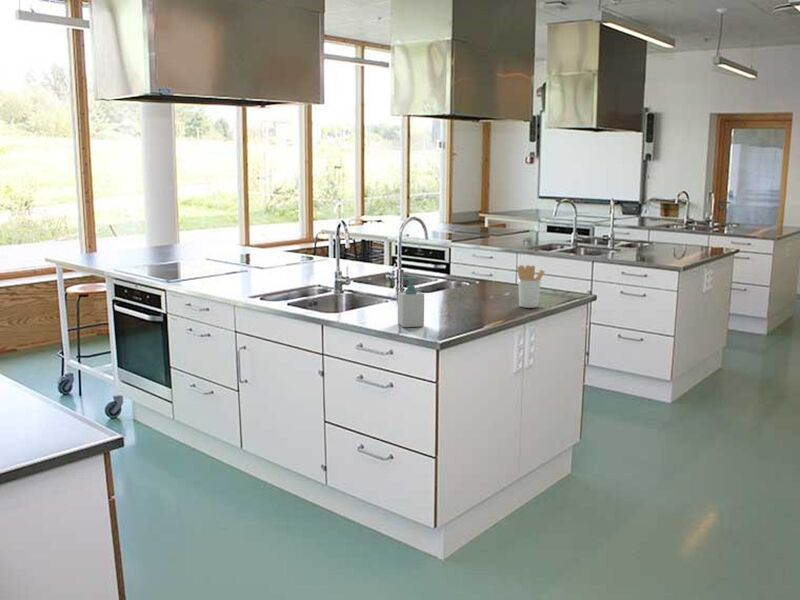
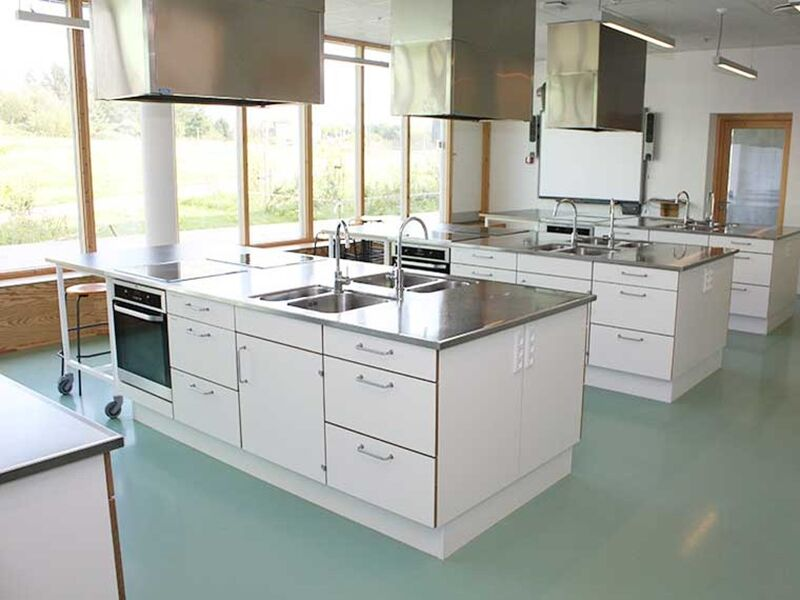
- utensil holder (528, 285)
- soap bottle (410, 301)
